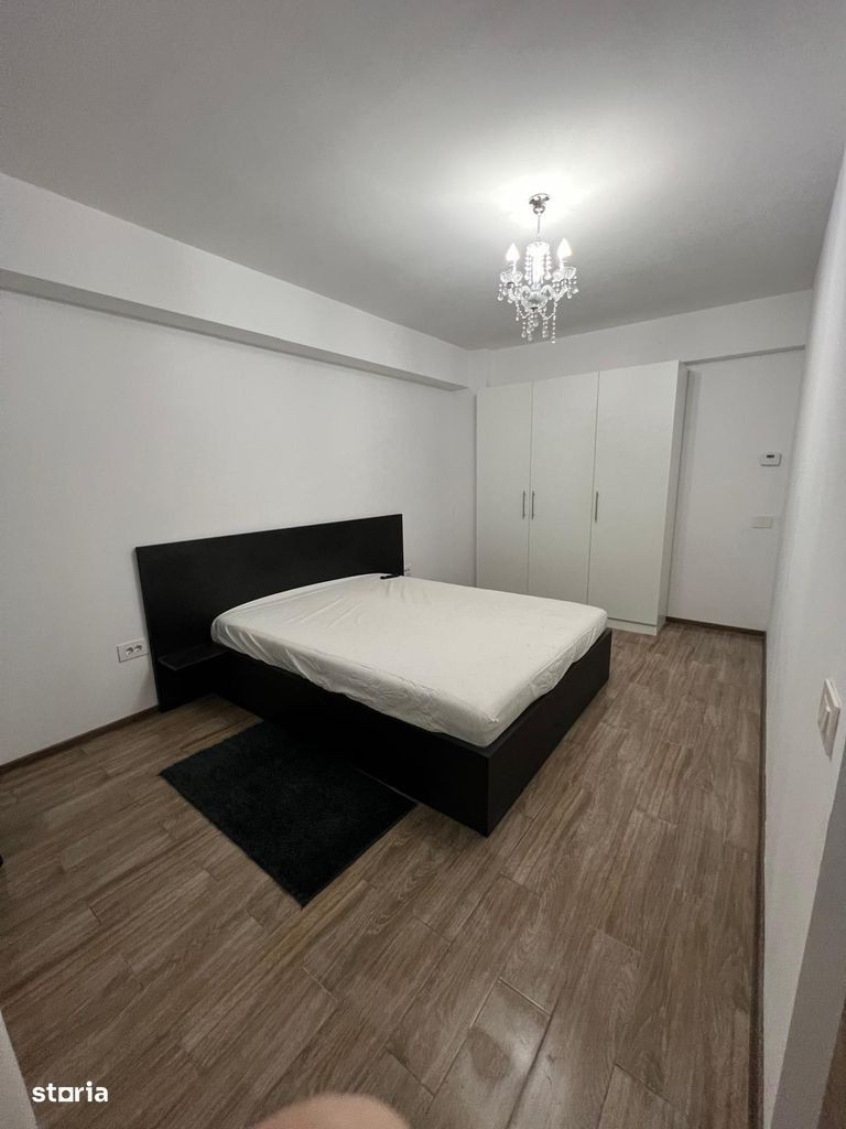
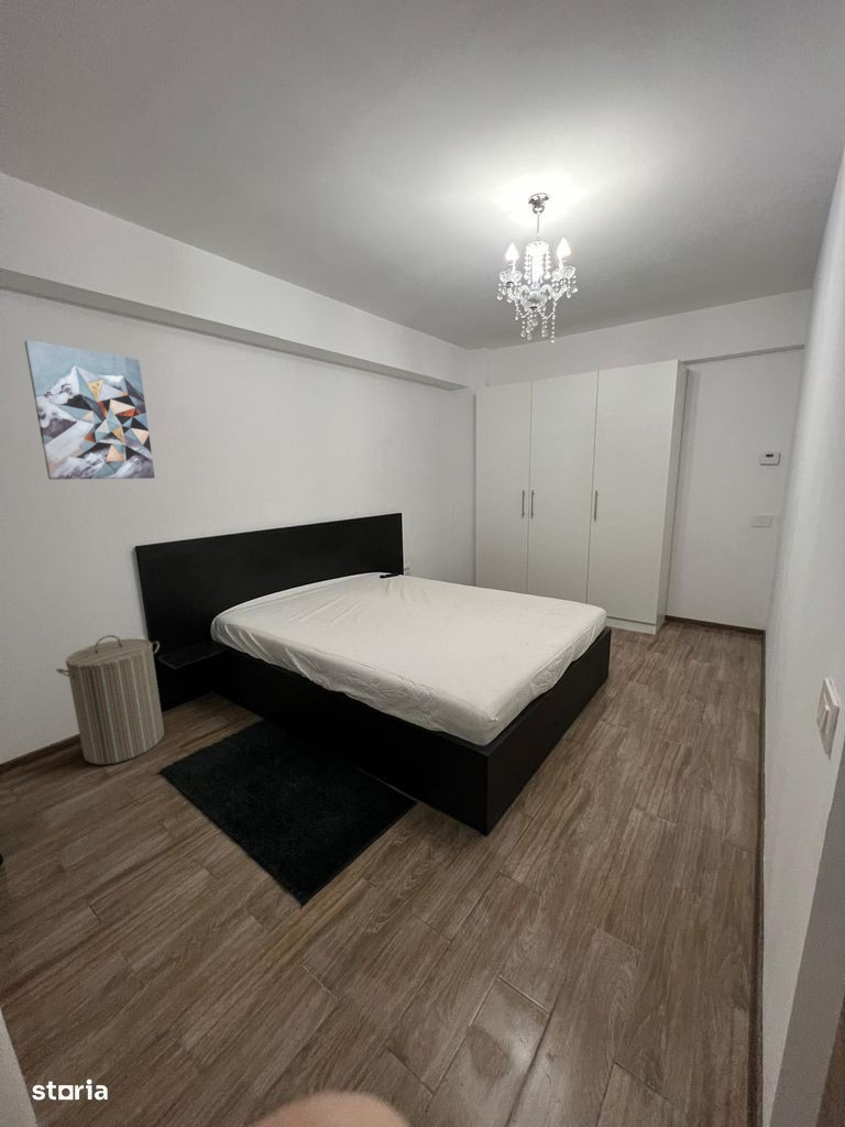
+ wall art (96, 416)
+ laundry hamper (117, 690)
